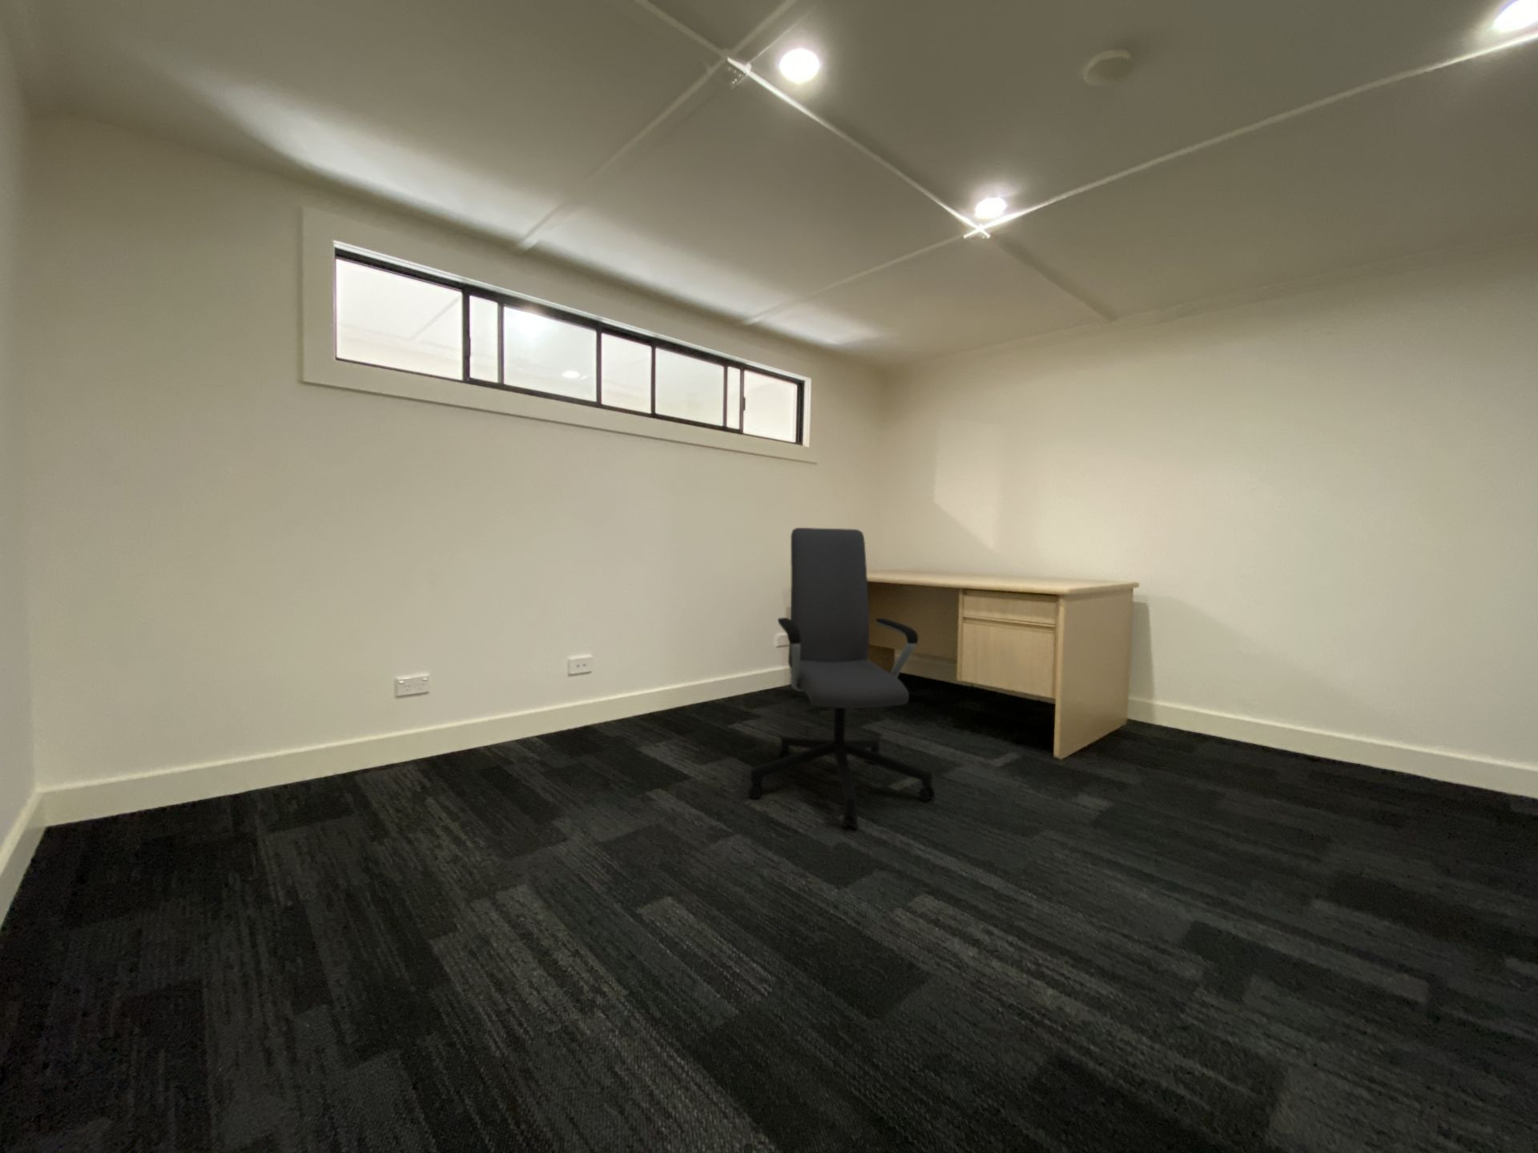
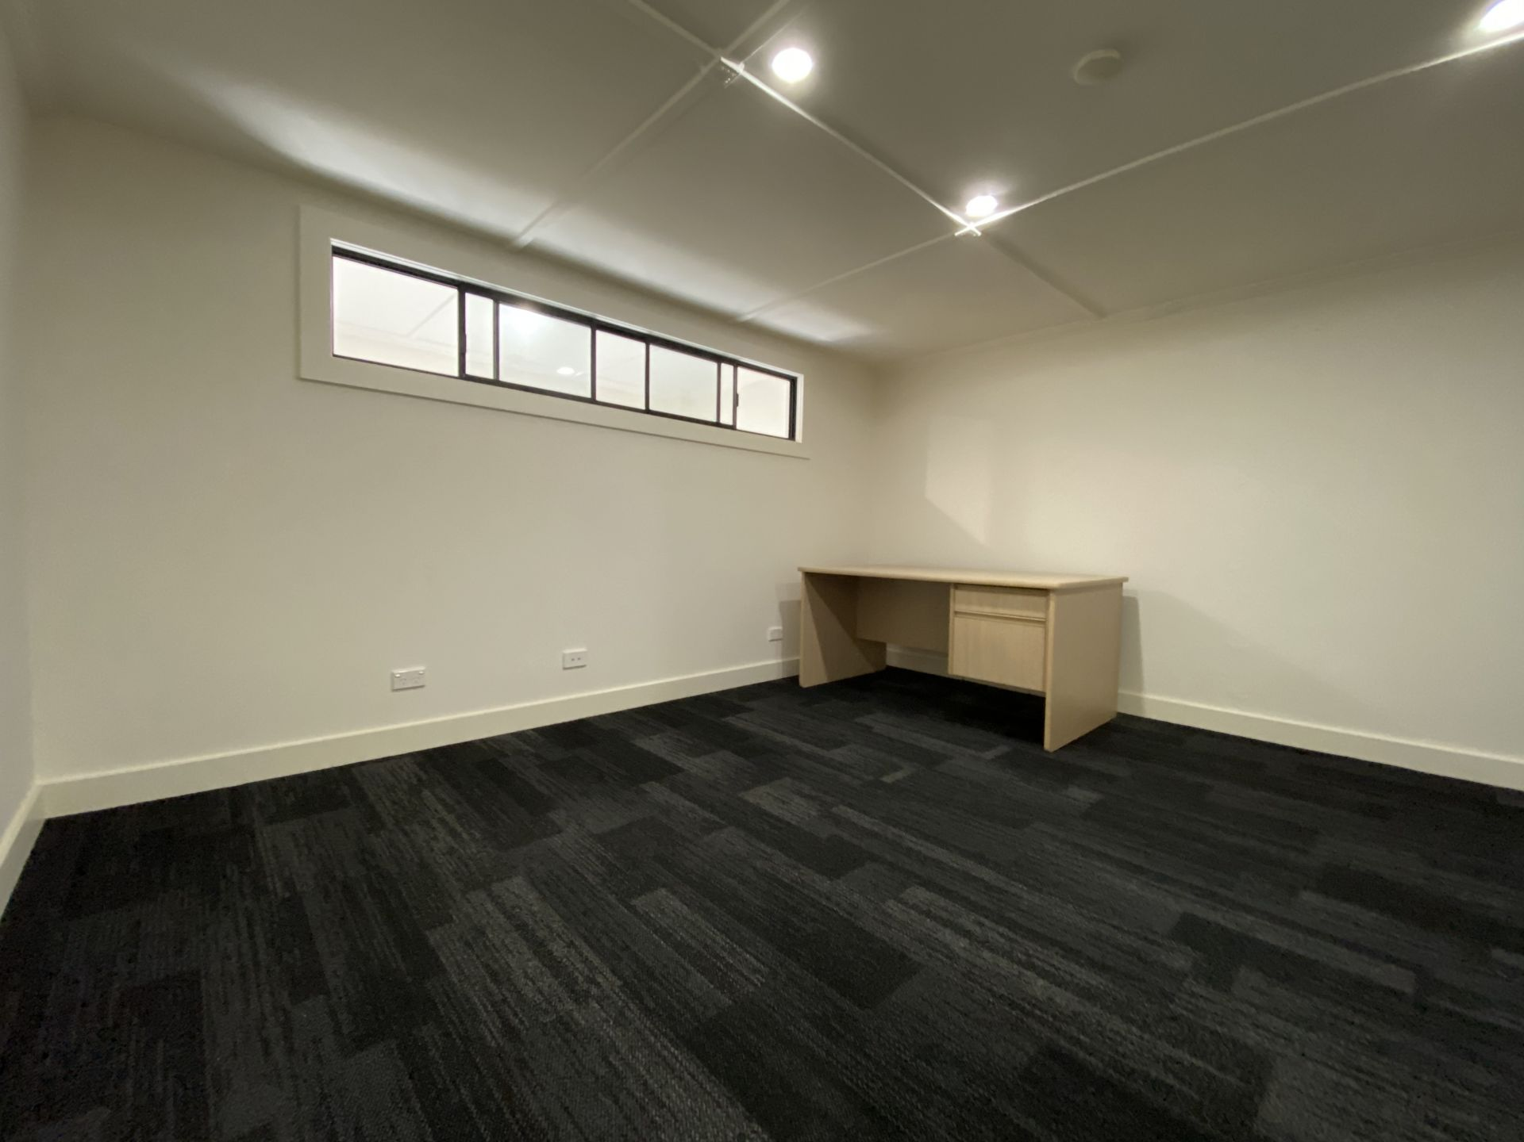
- office chair (839, 658)
